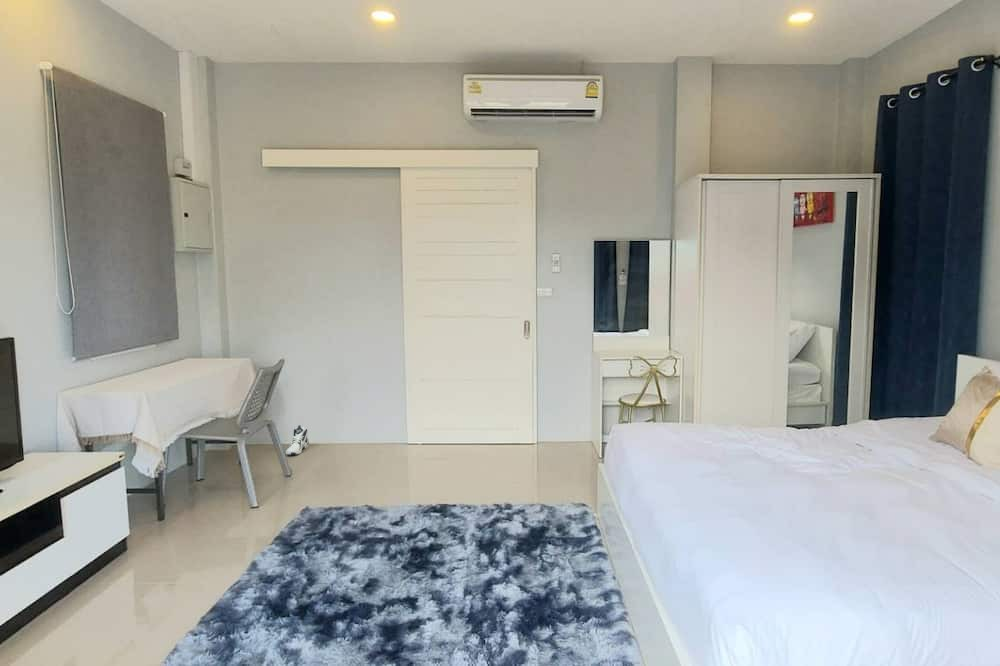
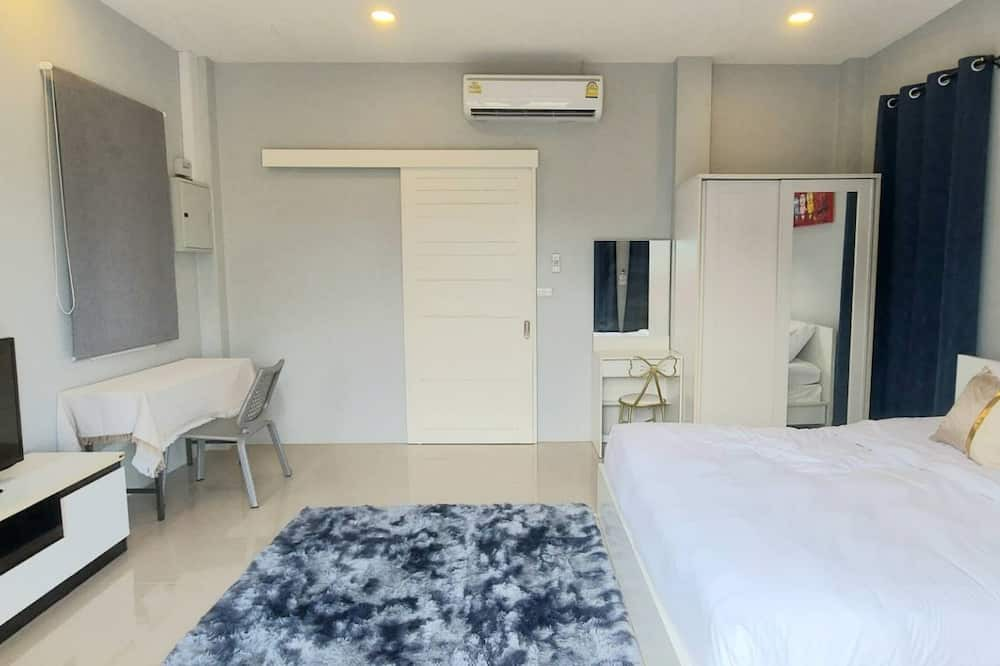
- sneaker (297, 438)
